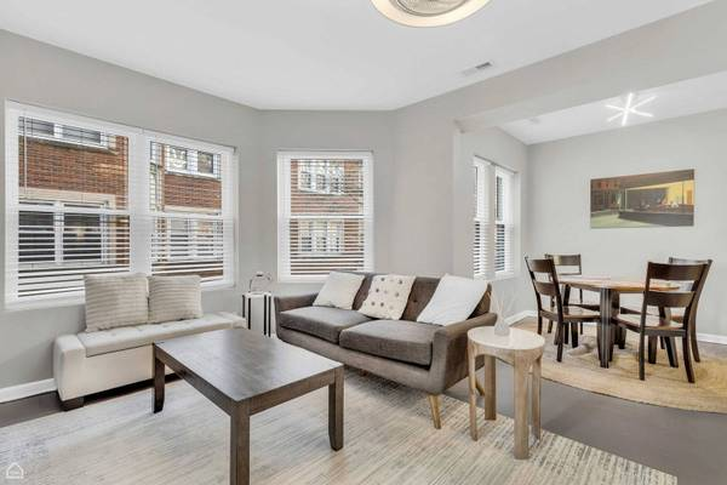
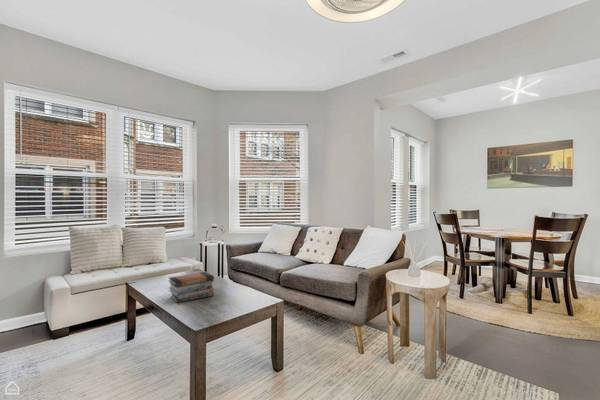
+ book stack (191, 286)
